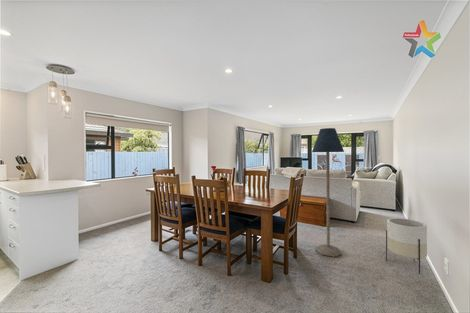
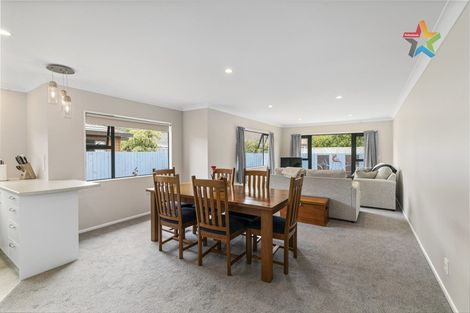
- planter (405, 243)
- floor lamp (328, 190)
